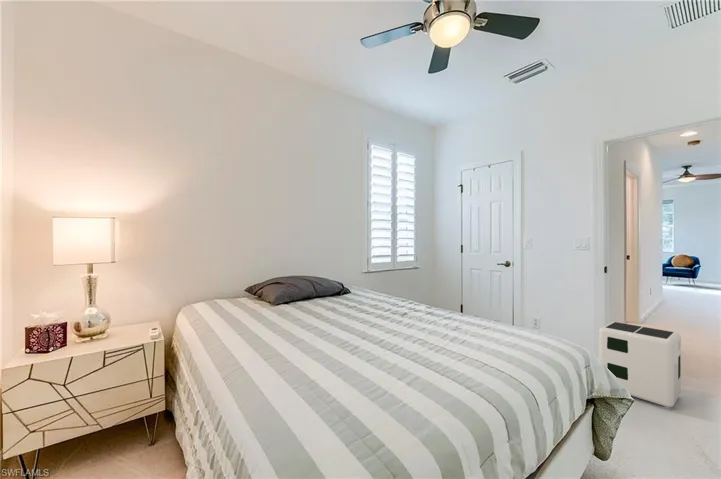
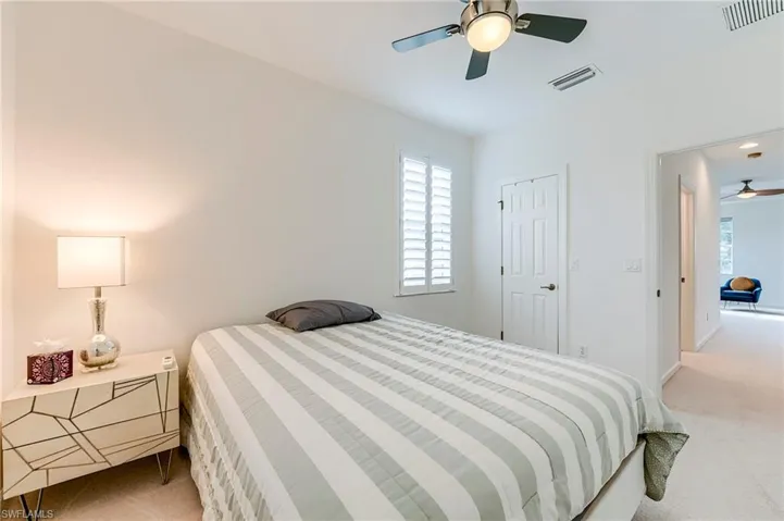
- air purifier (638, 361)
